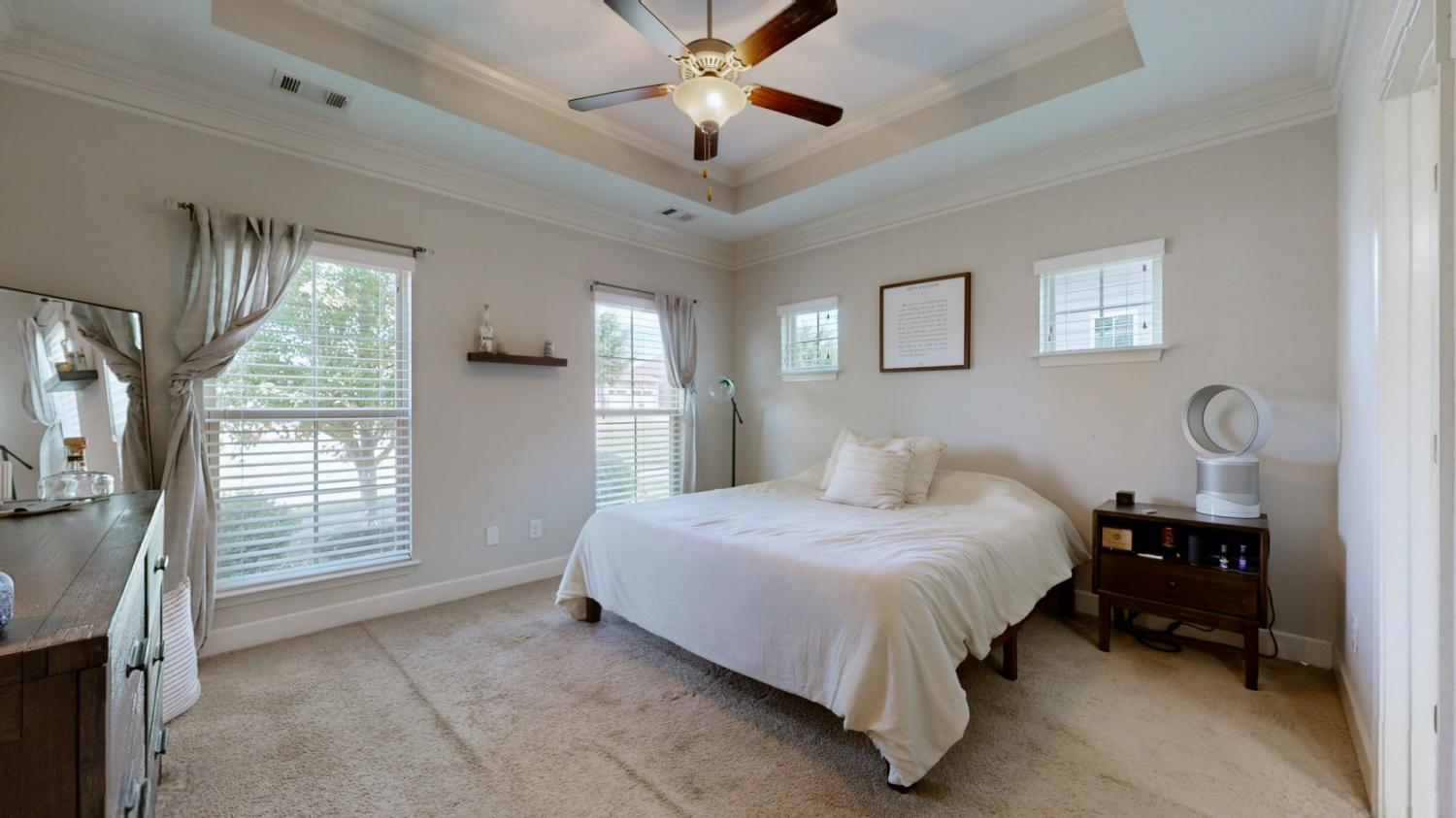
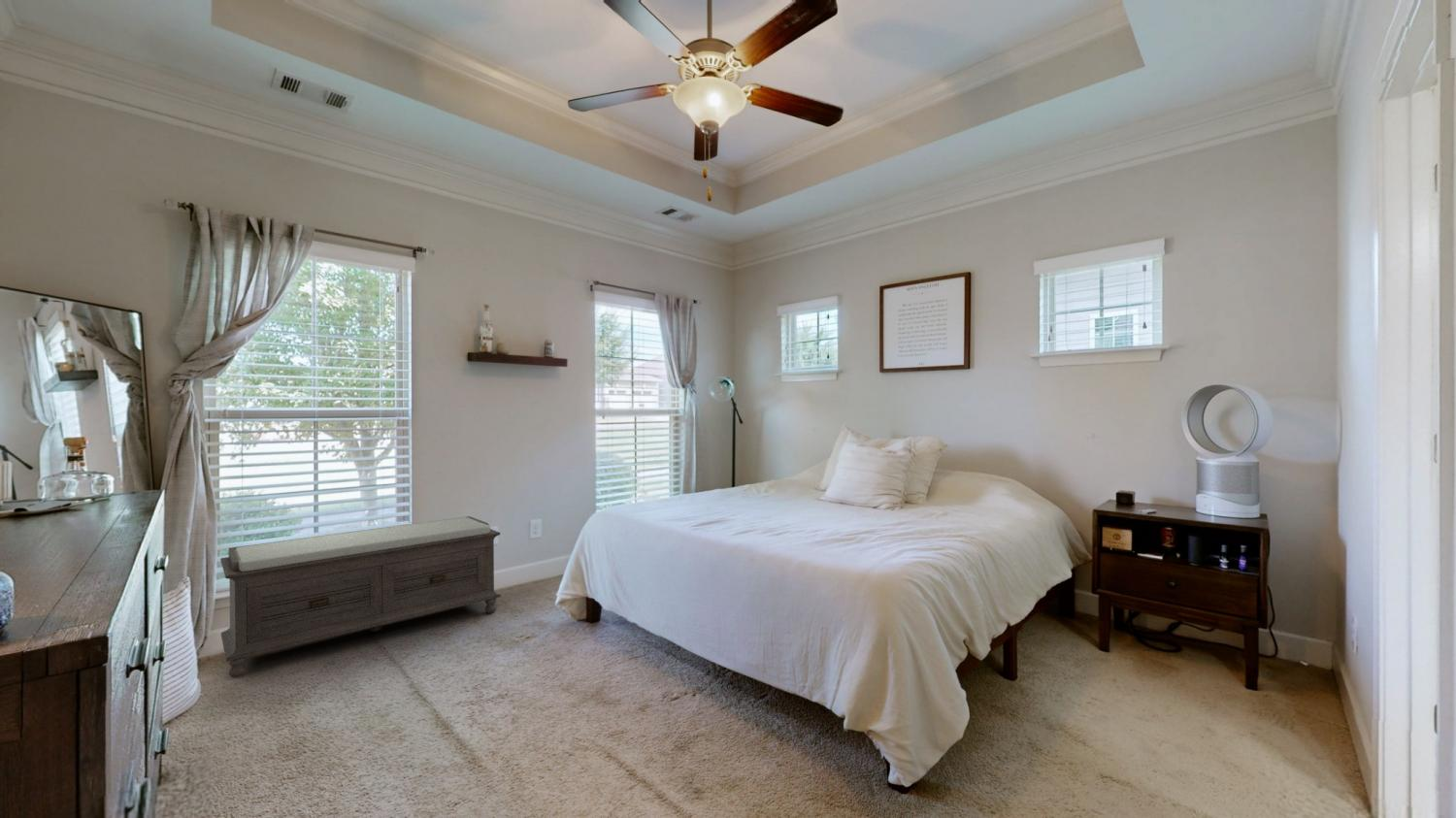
+ bench (373, 582)
